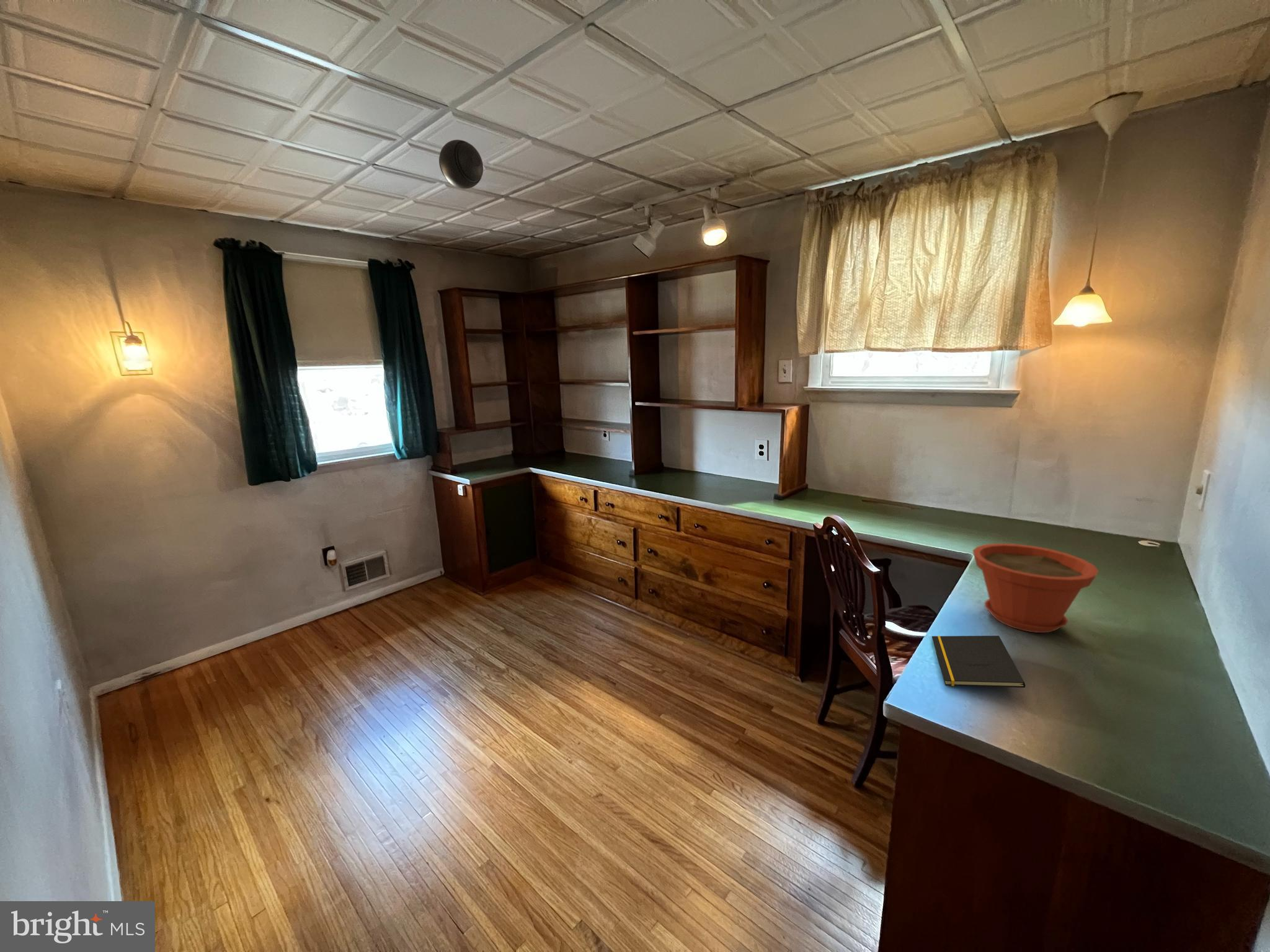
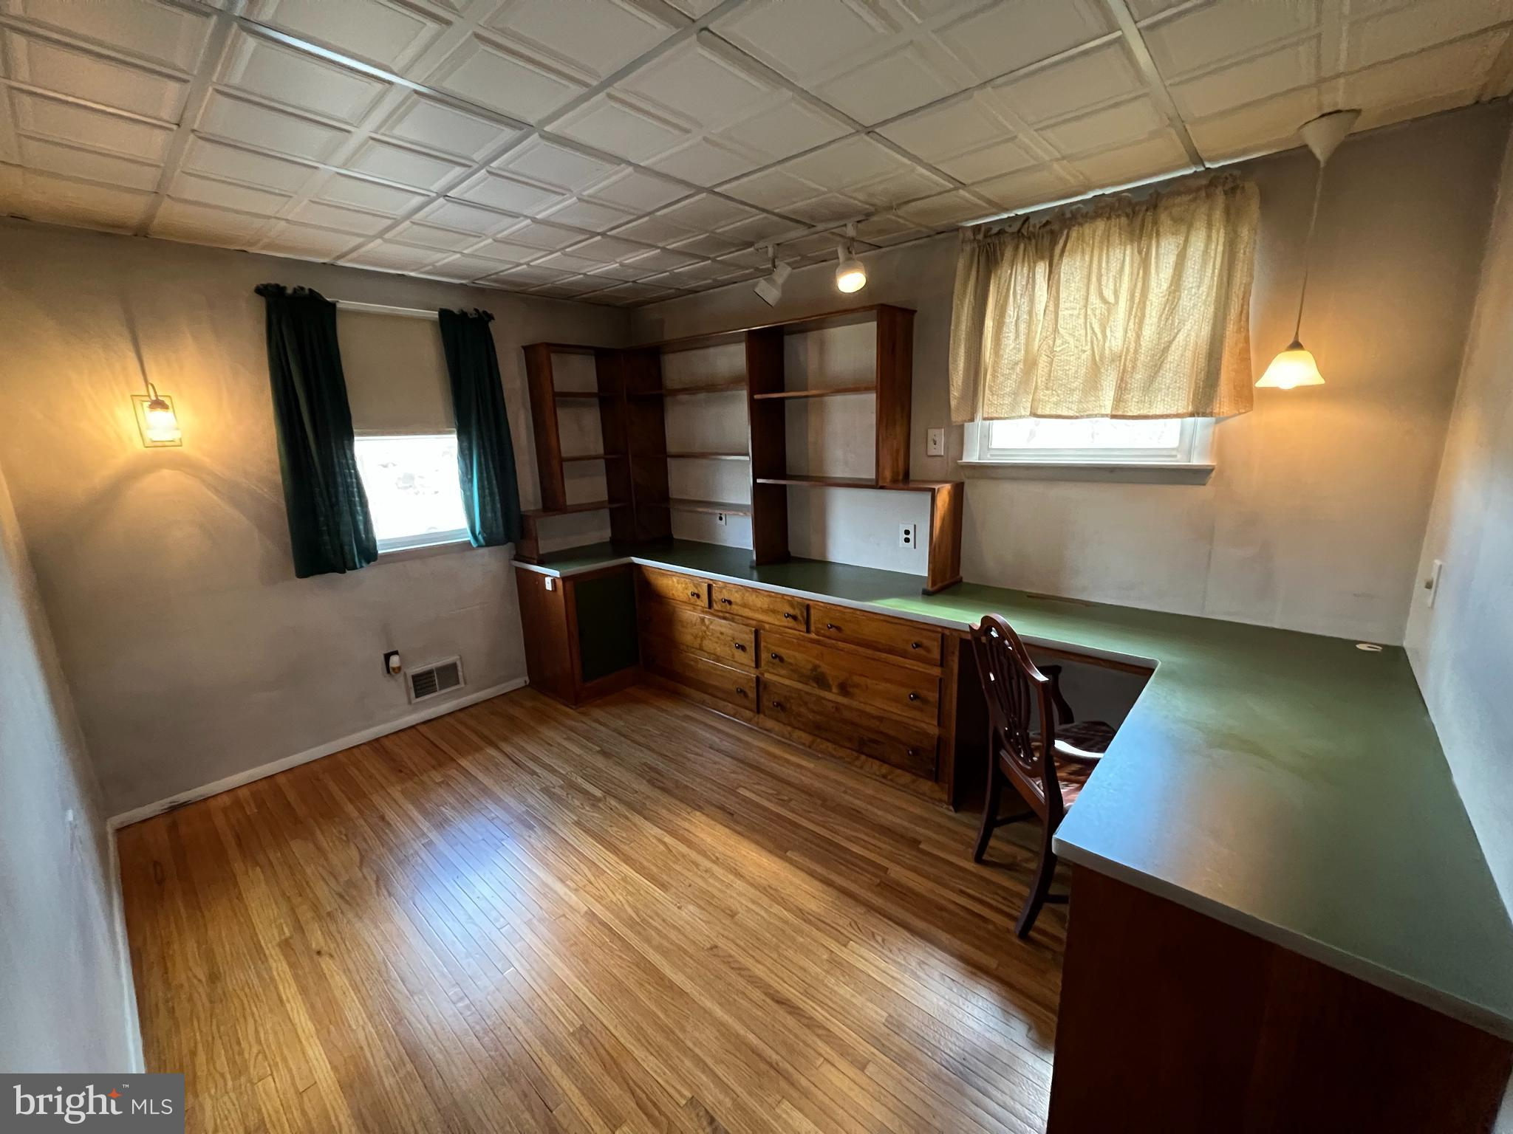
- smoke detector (461, 164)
- plant pot (1028, 590)
- notepad (974, 659)
